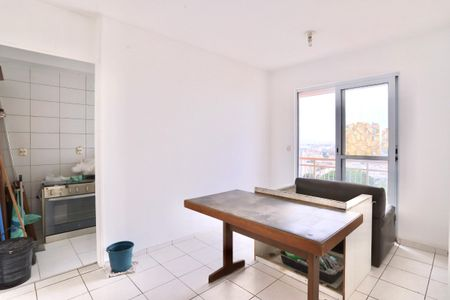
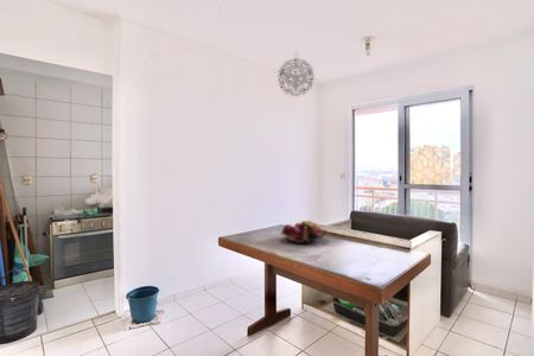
+ fruit basket (304, 230)
+ pendant light (295, 72)
